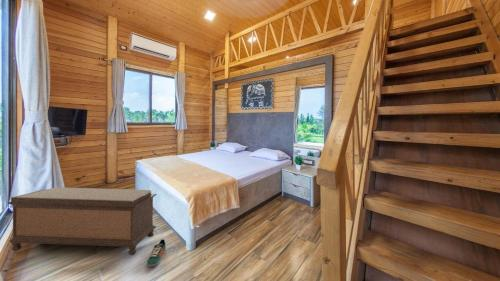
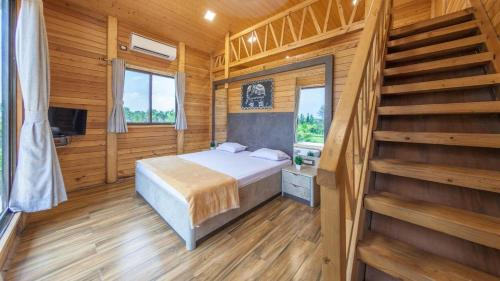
- sneaker (156, 251)
- bench (88, 217)
